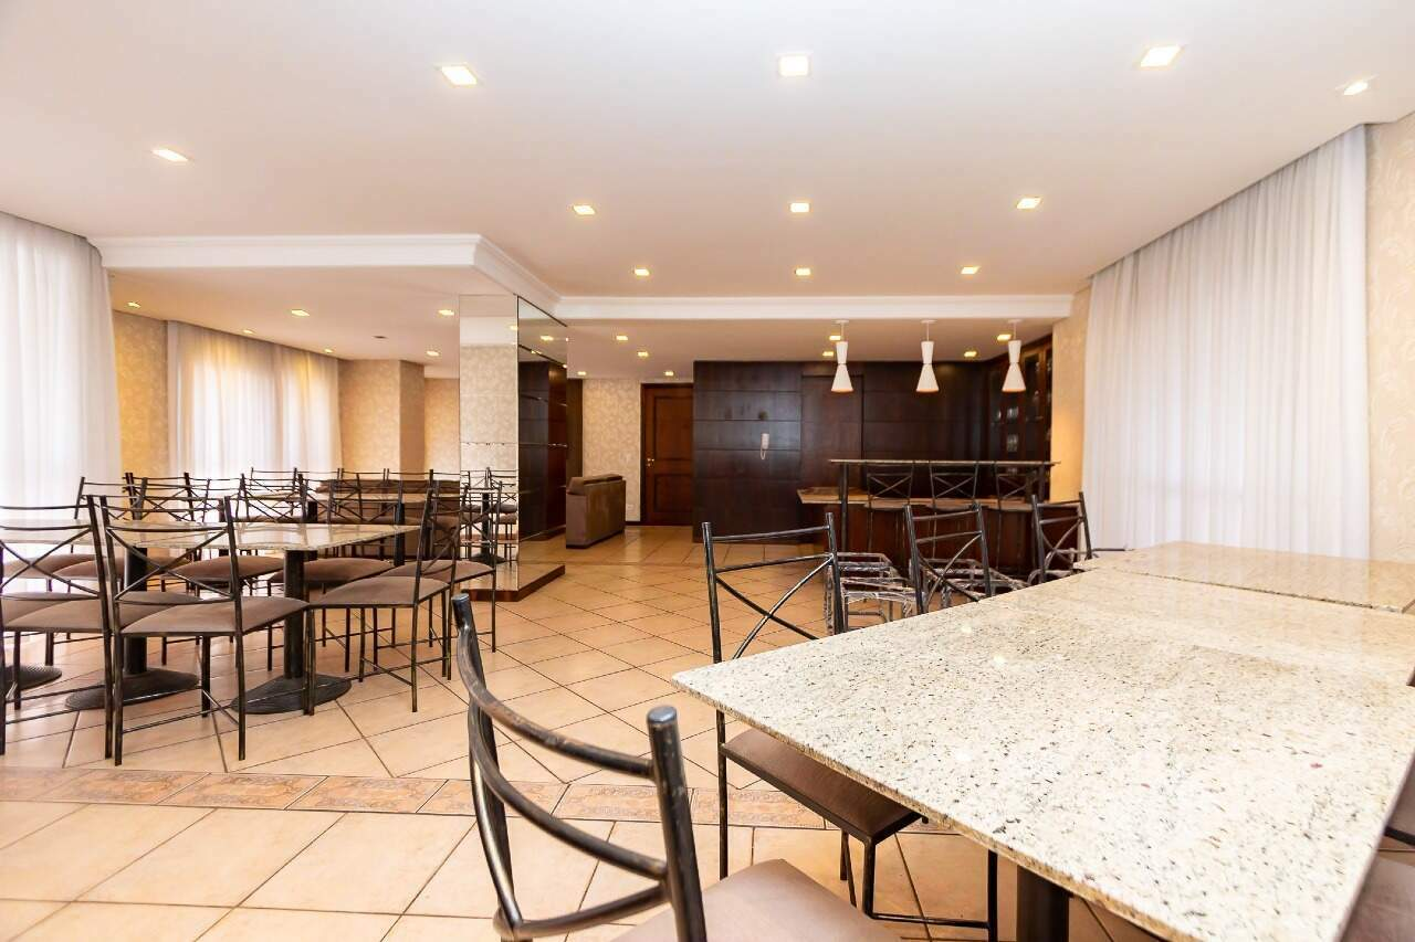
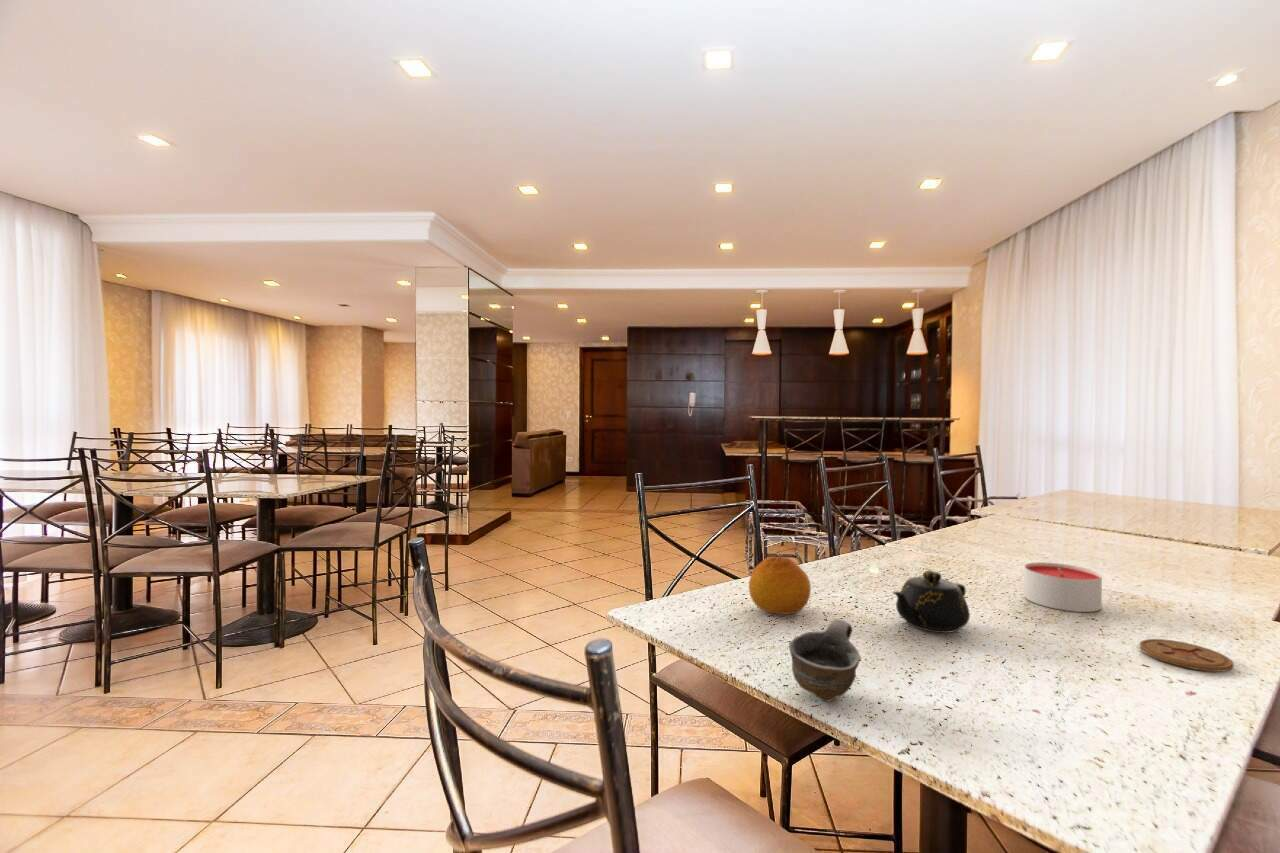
+ coaster (1184, 654)
+ cup (828, 661)
+ teapot (929, 598)
+ fruit (779, 582)
+ candle (1061, 584)
